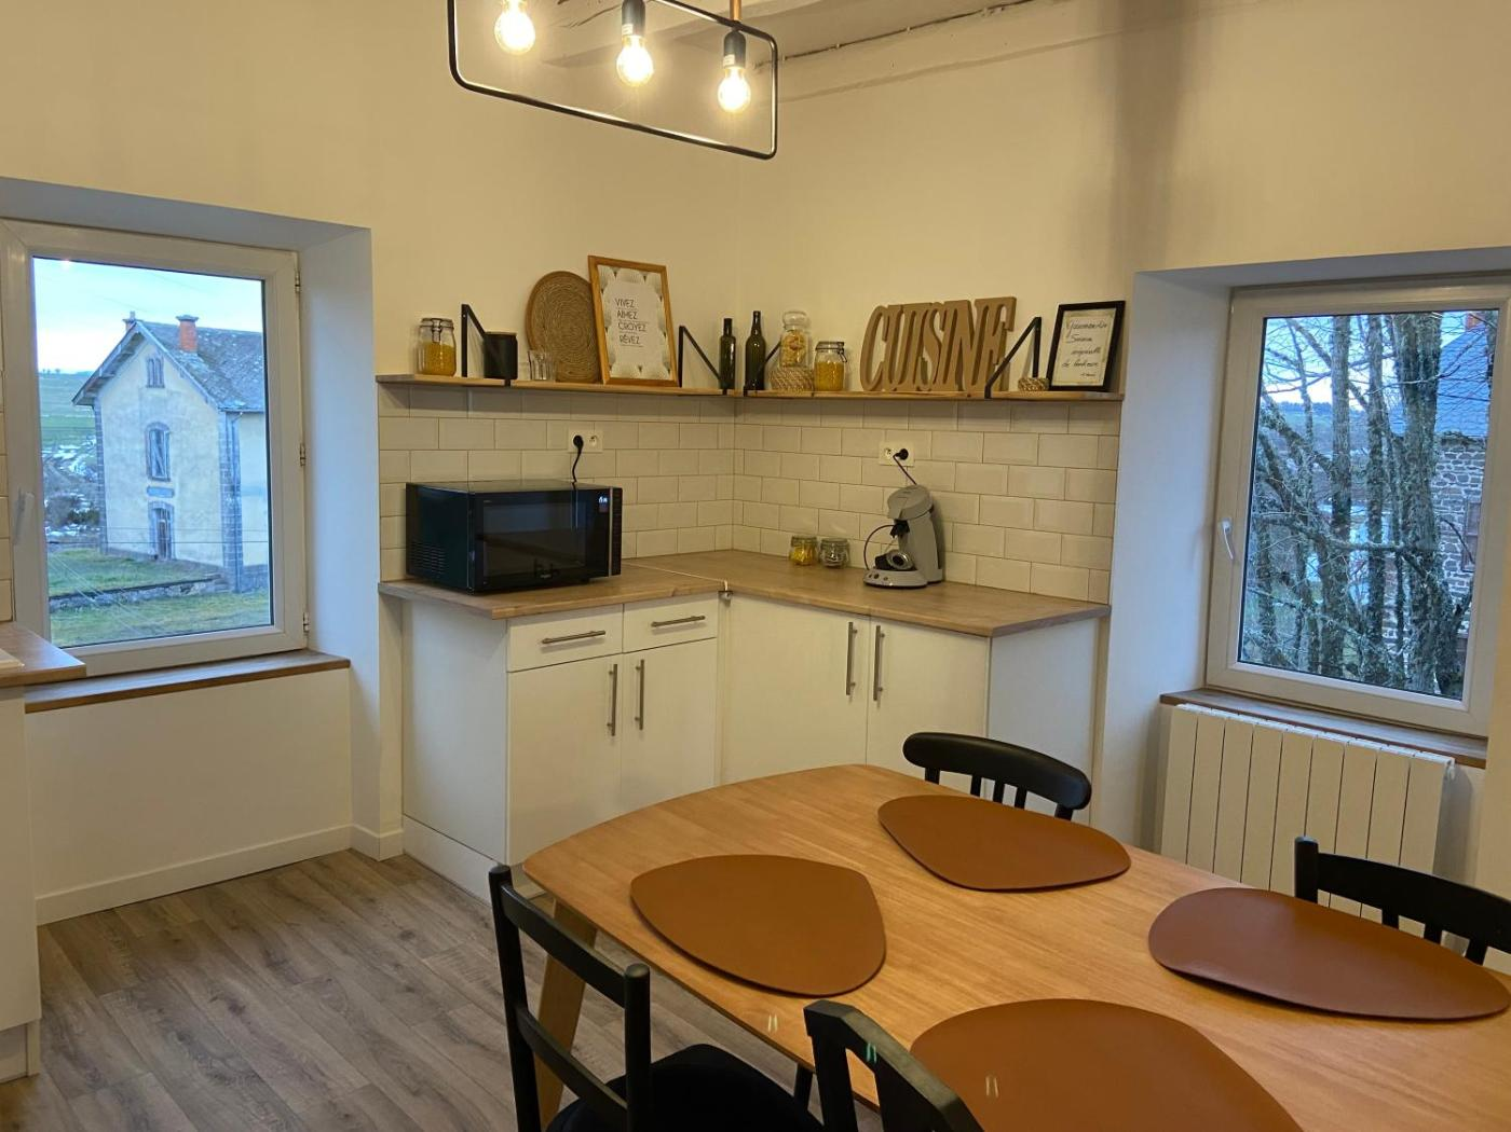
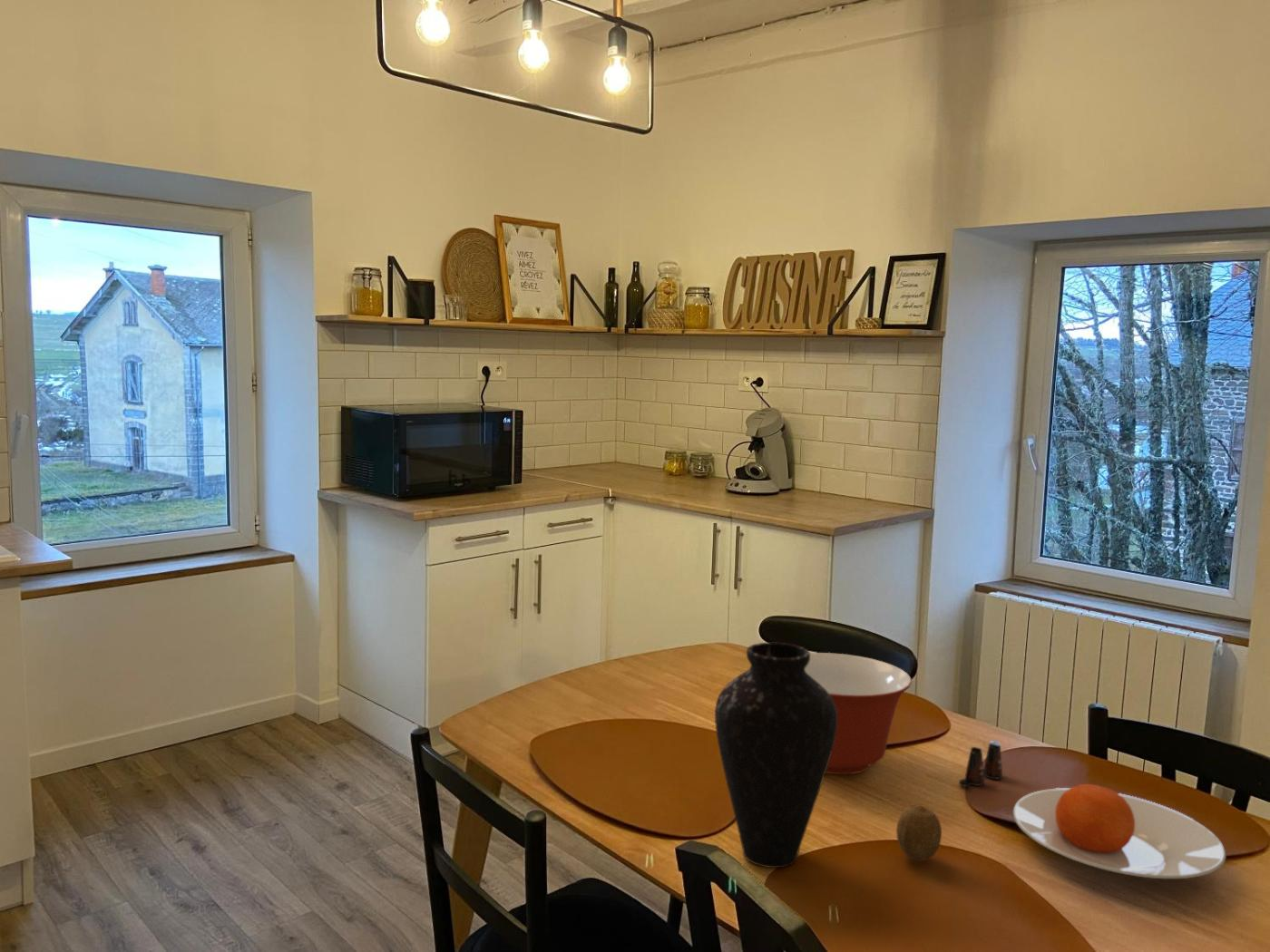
+ fruit (919, 832)
+ vase (774, 753)
+ mixing bowl (837, 716)
+ plate (1115, 821)
+ salt shaker (981, 763)
